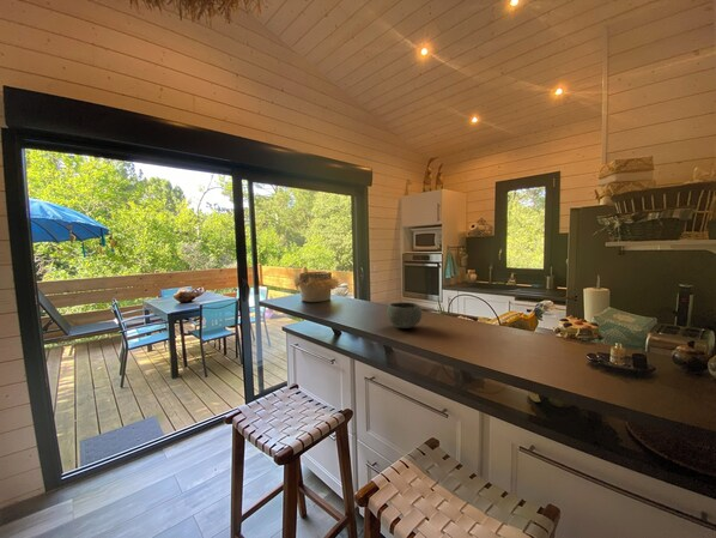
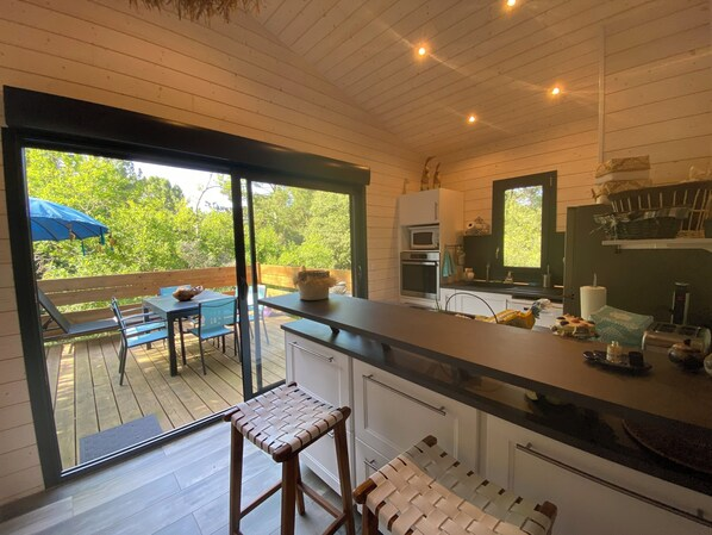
- bowl (403, 315)
